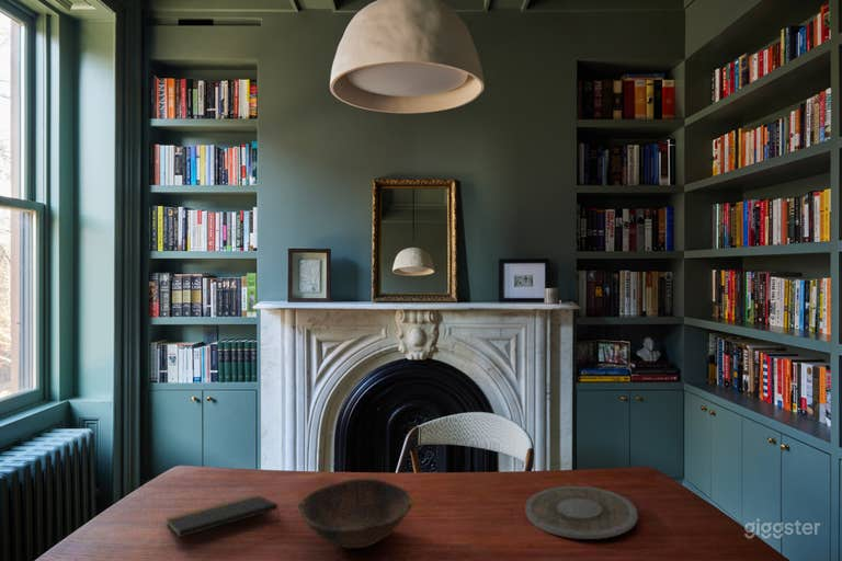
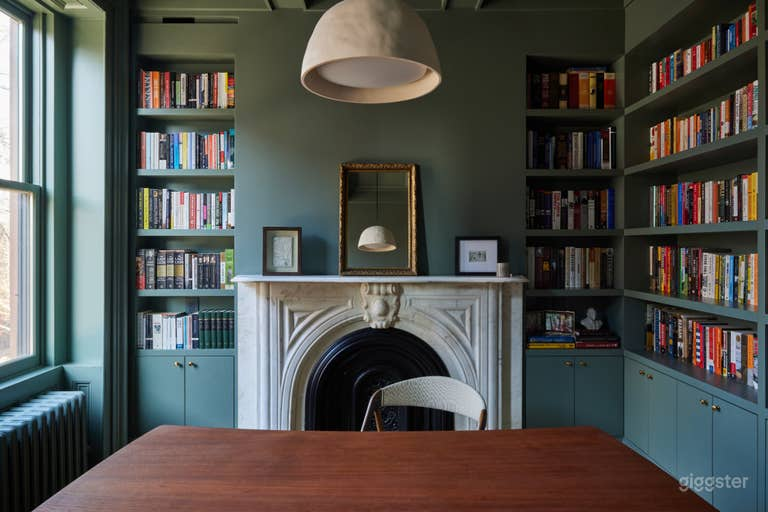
- bowl (356, 518)
- notepad (221, 513)
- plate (579, 508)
